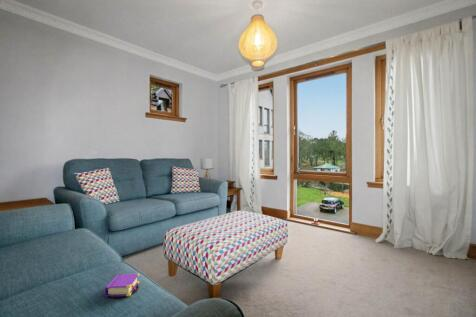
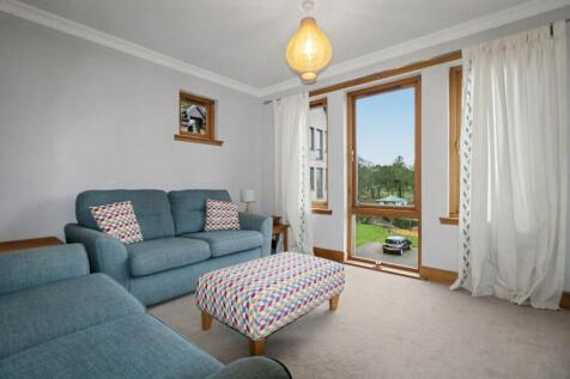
- book (123, 284)
